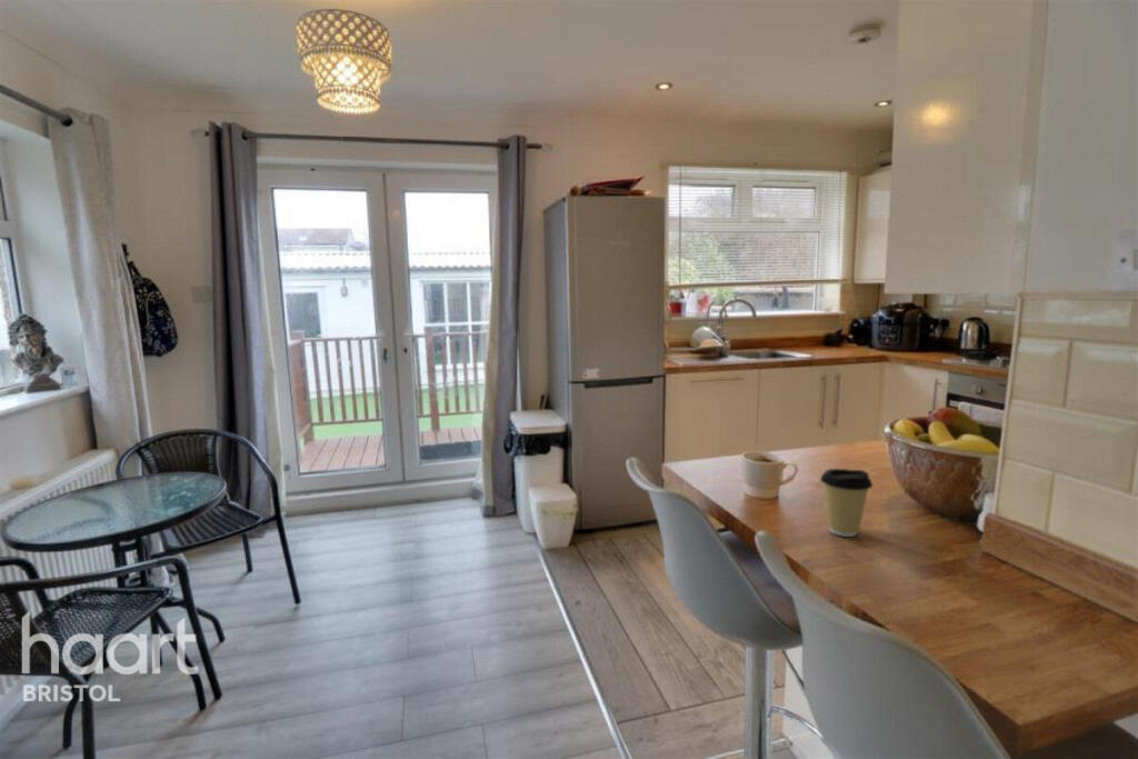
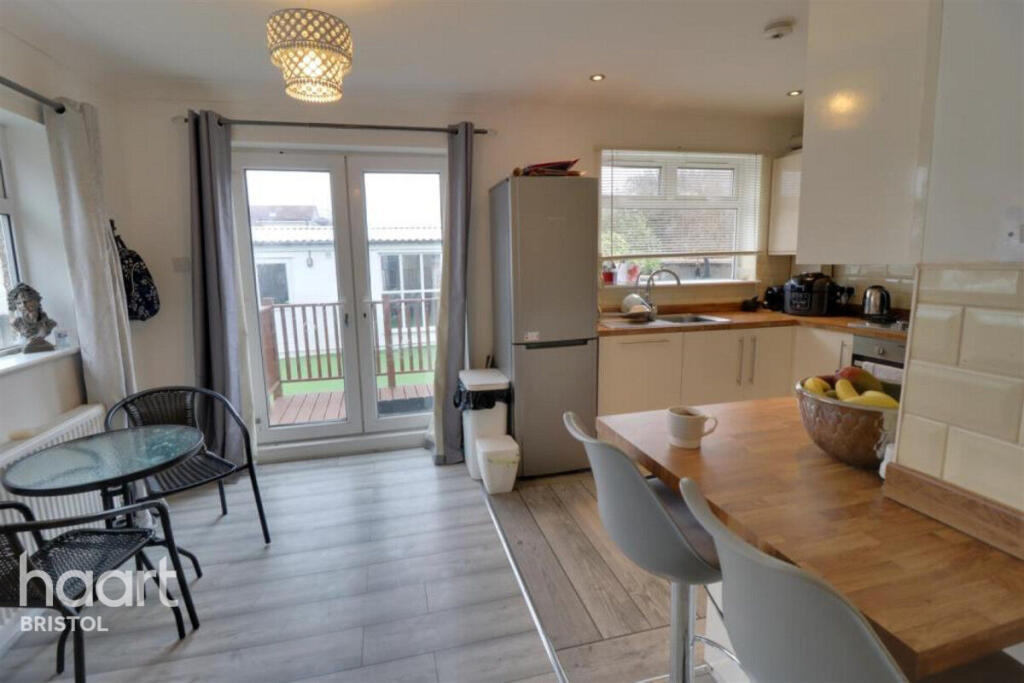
- coffee cup (845, 501)
